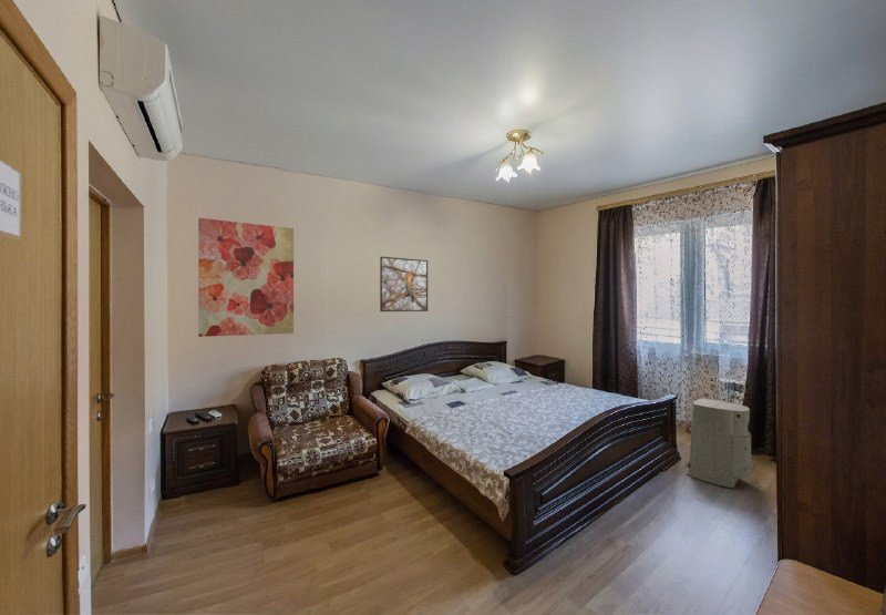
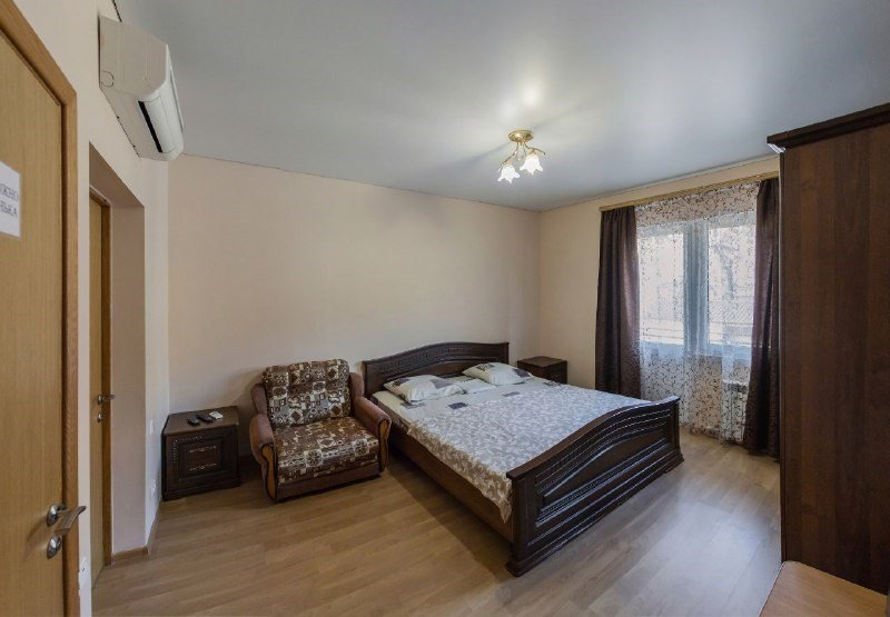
- wall art (248, 279)
- air purifier (718, 441)
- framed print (404, 285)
